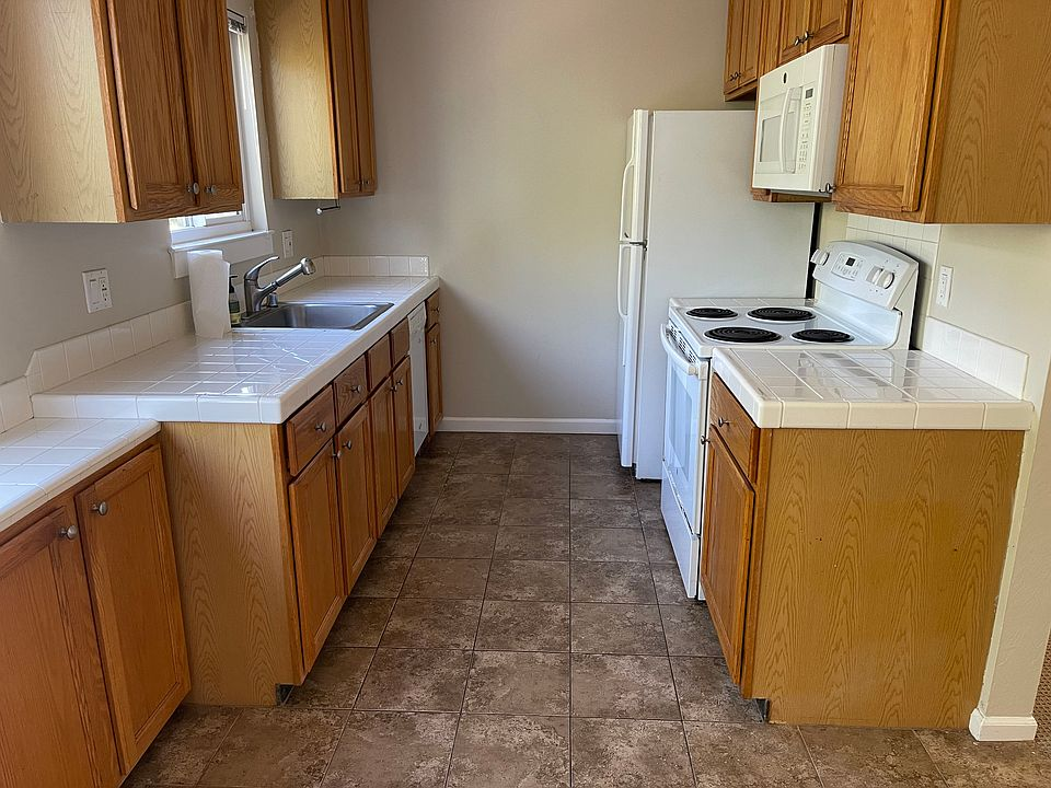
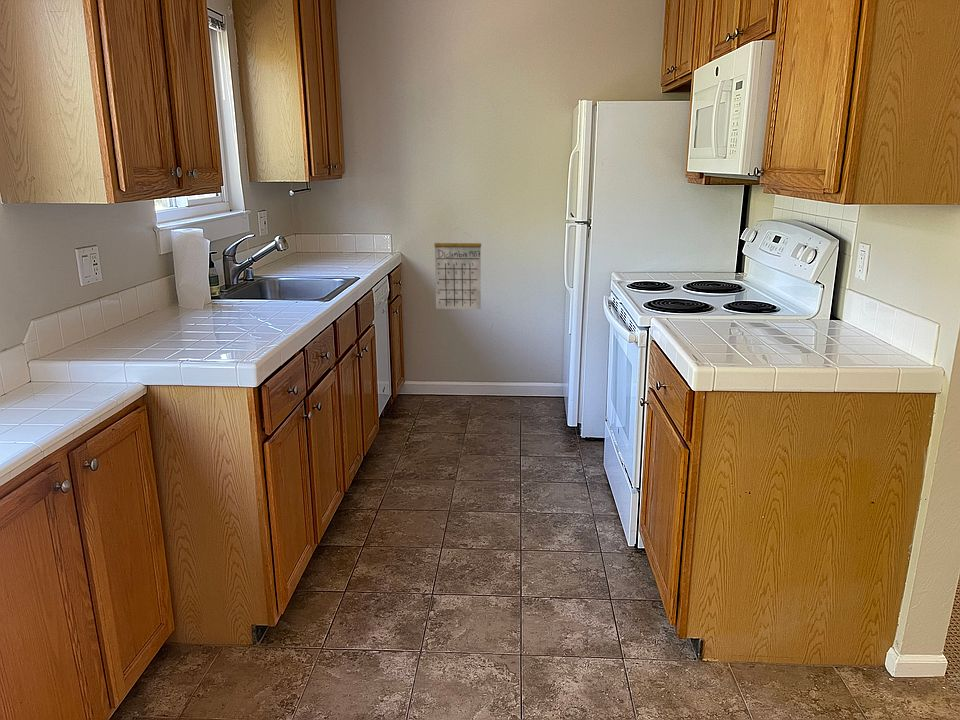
+ calendar (458, 268)
